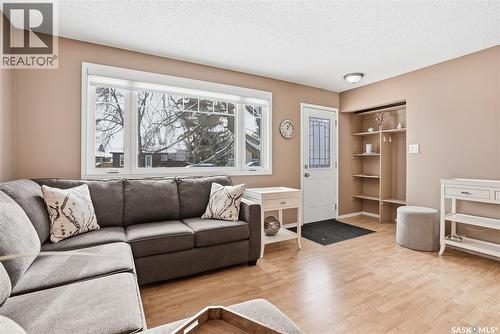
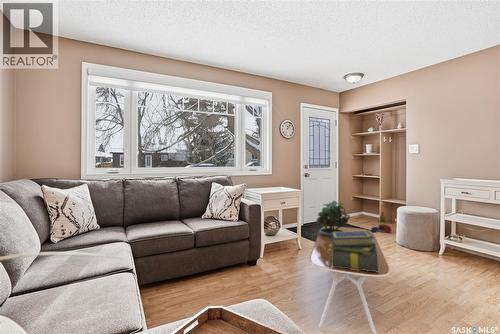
+ coffee table (346, 269)
+ stack of books (352, 248)
+ stacking toy (381, 221)
+ potted plant (332, 216)
